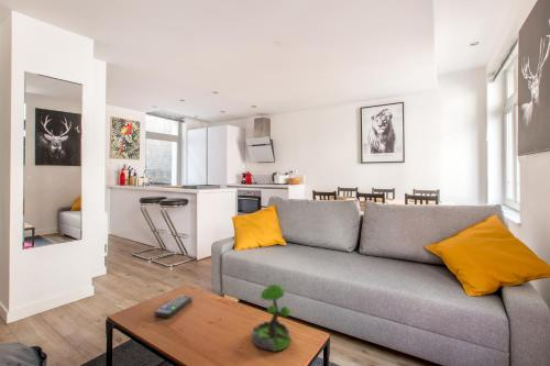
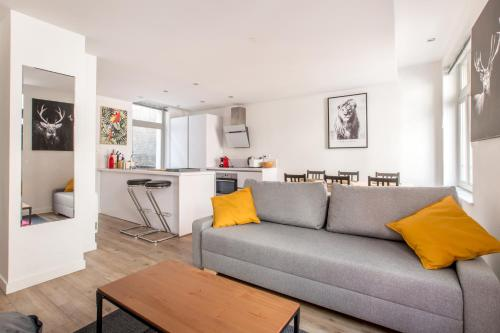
- plant (272, 311)
- remote control (174, 304)
